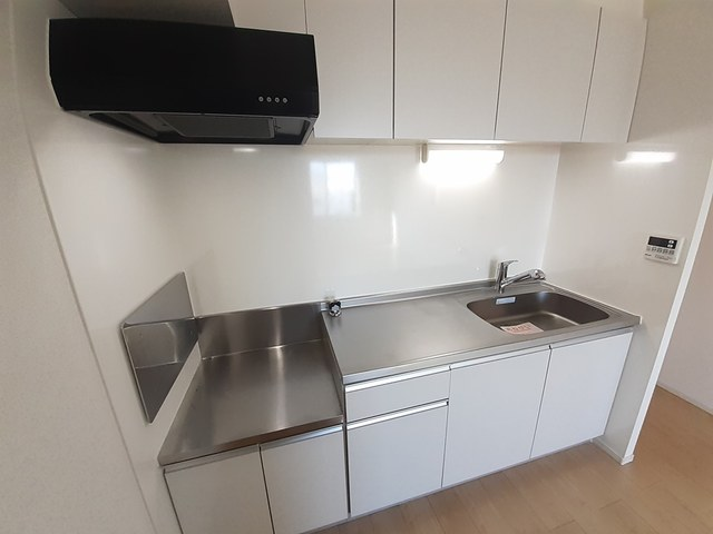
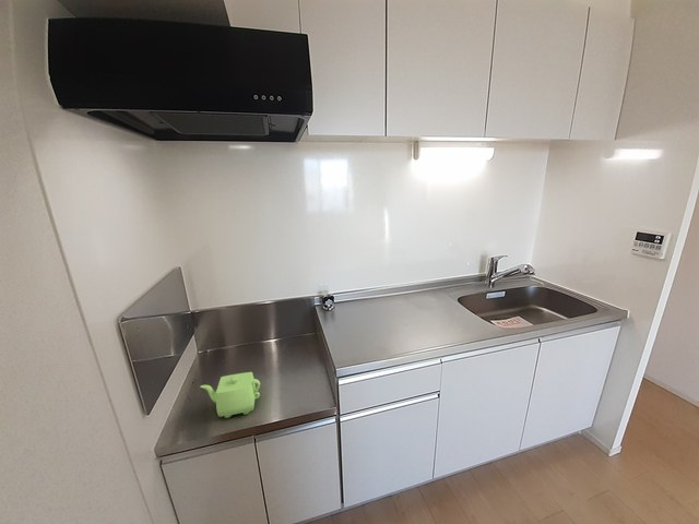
+ teapot (232, 393)
